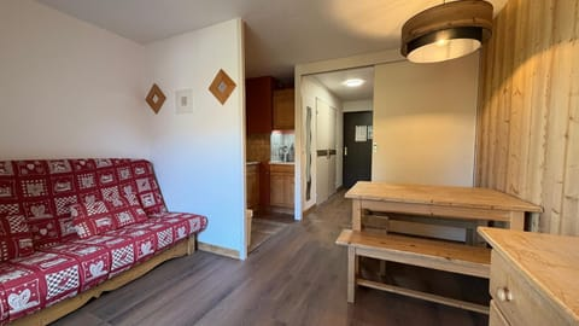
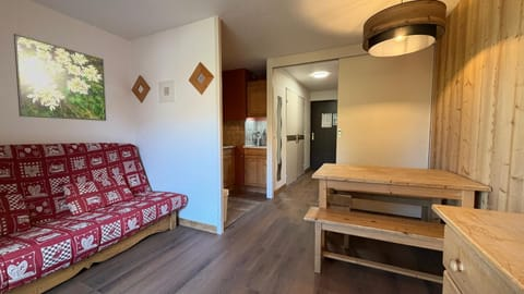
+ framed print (67, 84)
